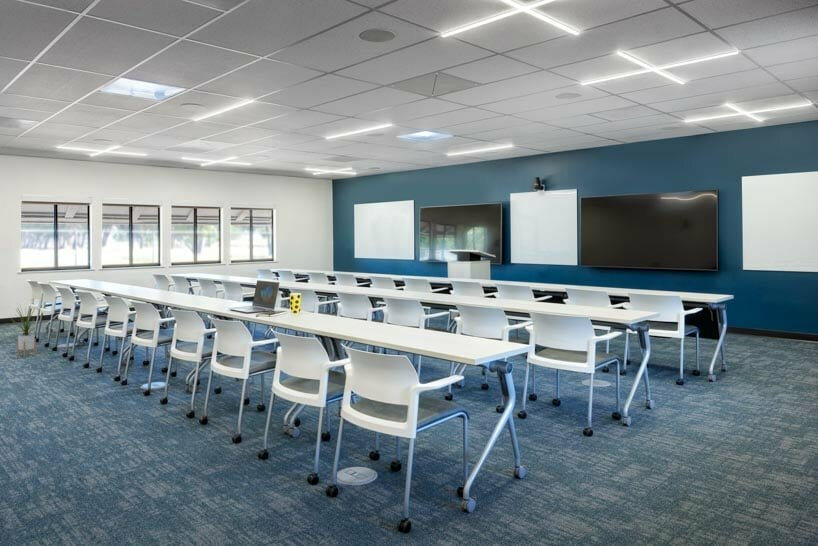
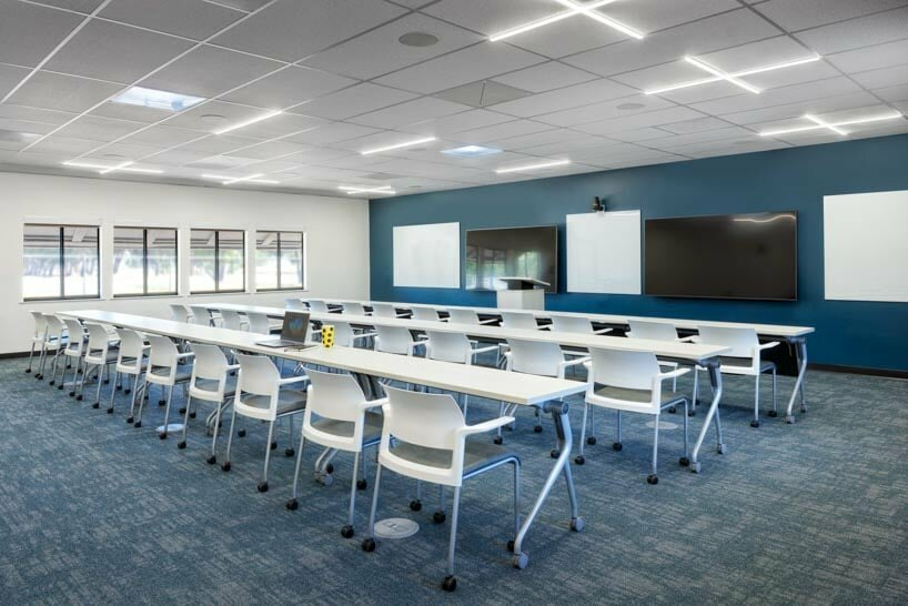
- house plant (27, 328)
